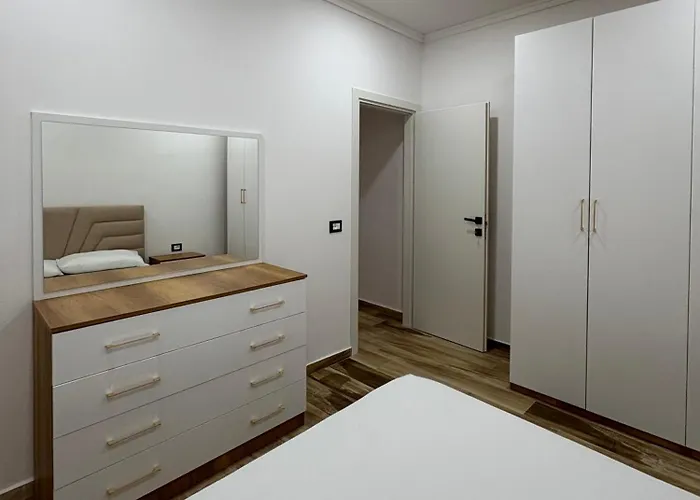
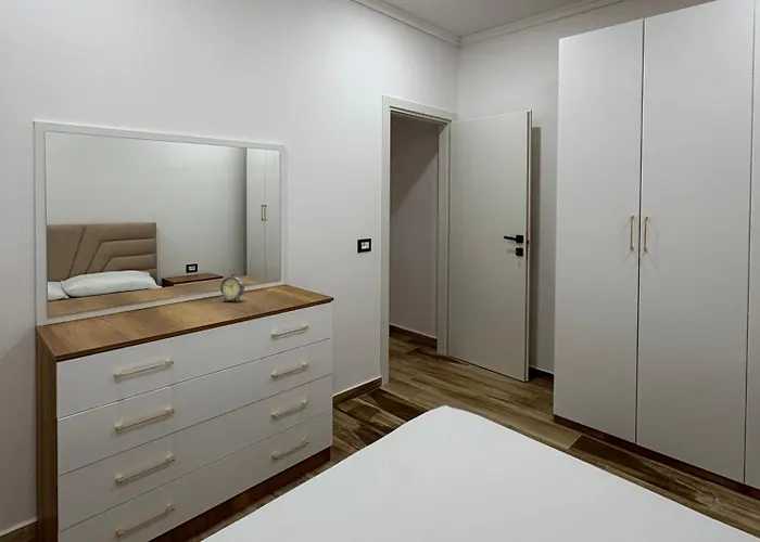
+ alarm clock (232, 284)
